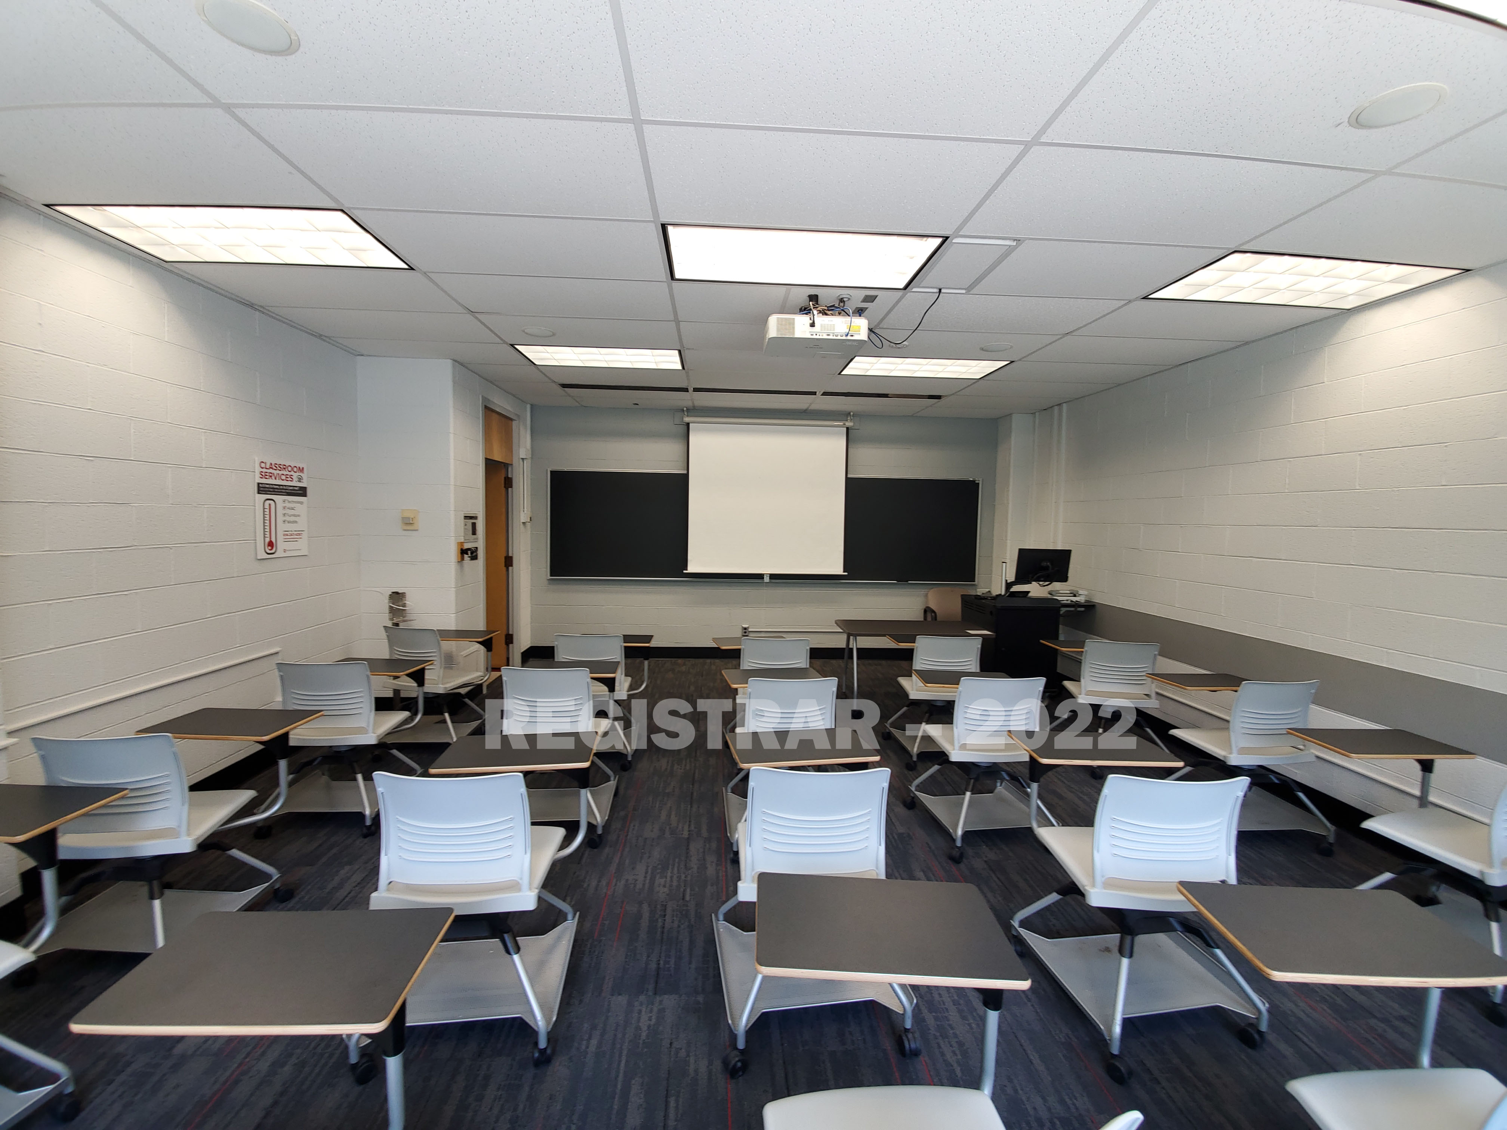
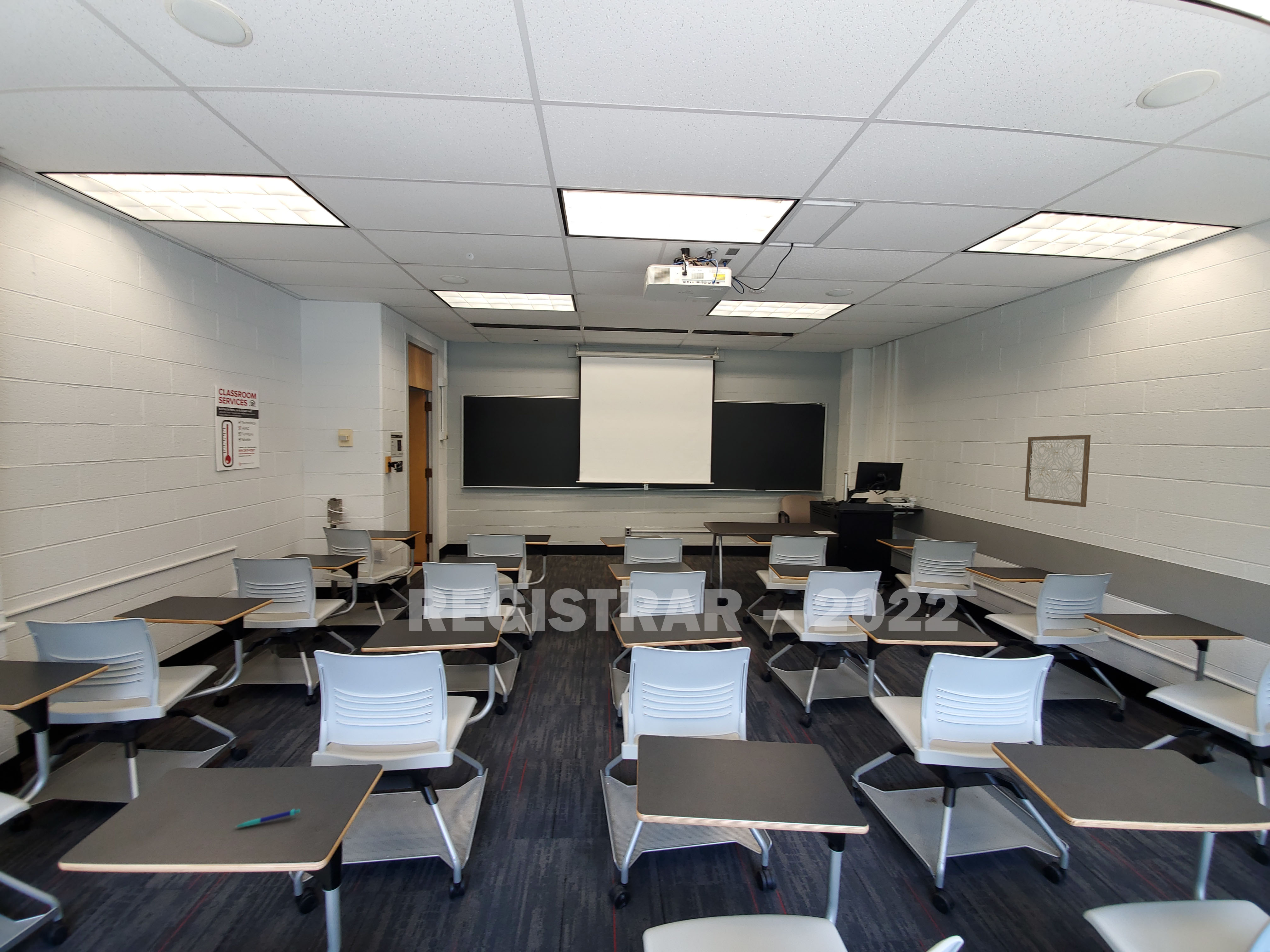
+ wall art (1058, 468)
+ pen (268, 818)
+ smoke detector (470, 257)
